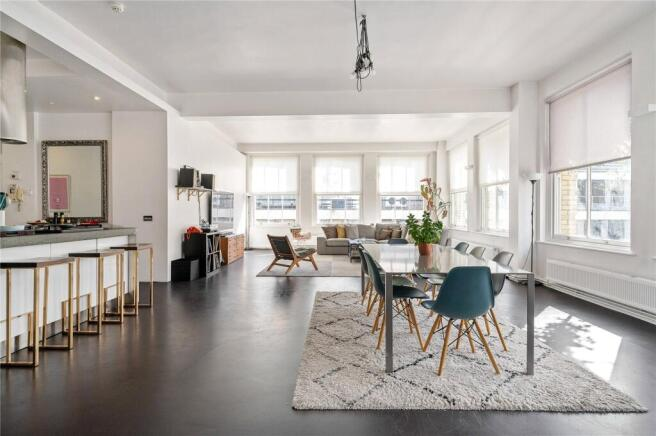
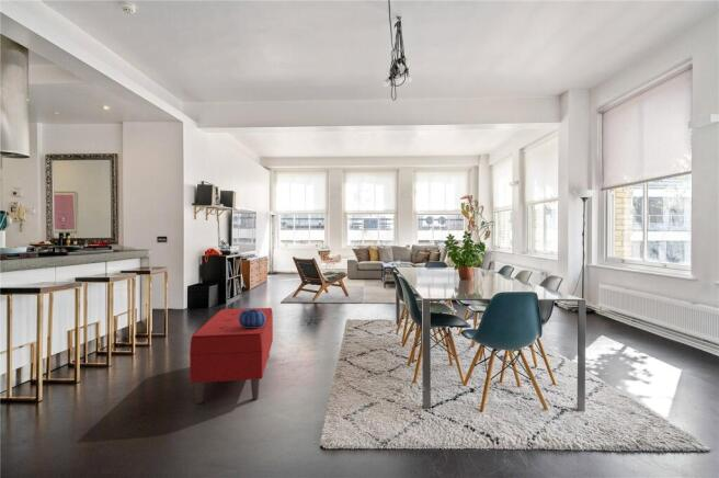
+ decorative bowl (252, 318)
+ bench (238, 348)
